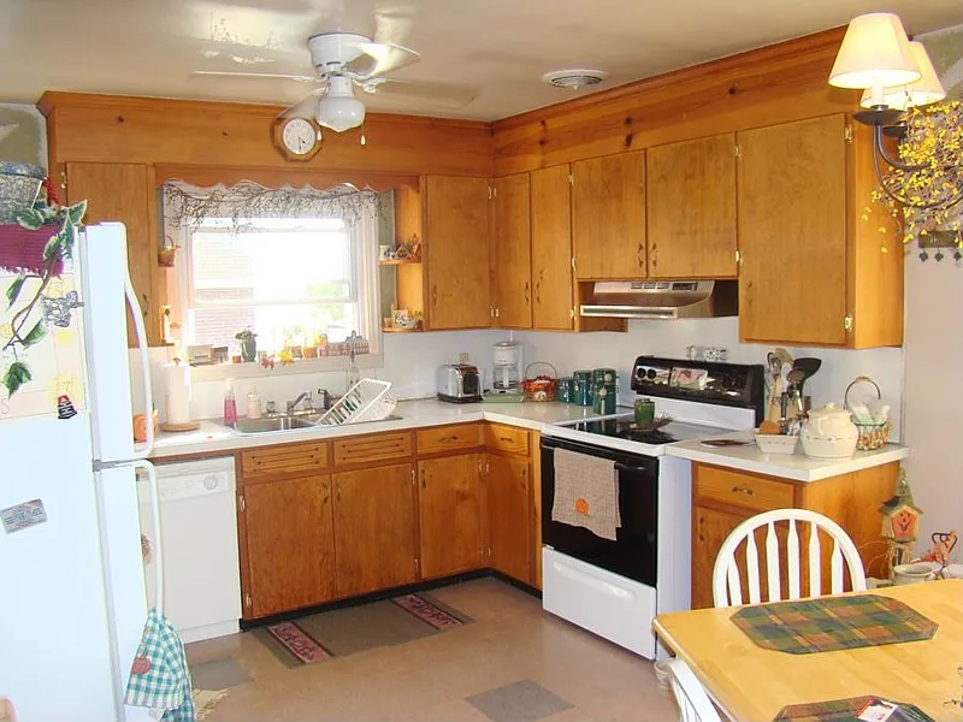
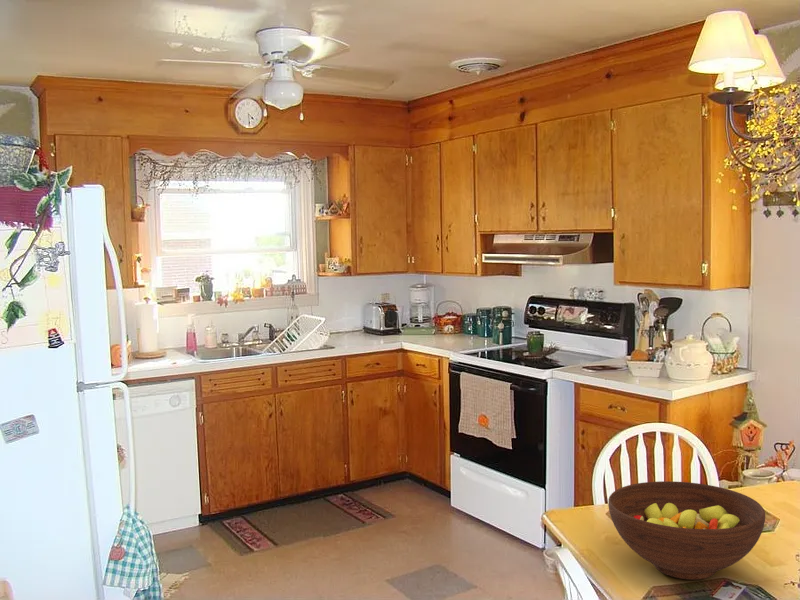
+ fruit bowl (684, 536)
